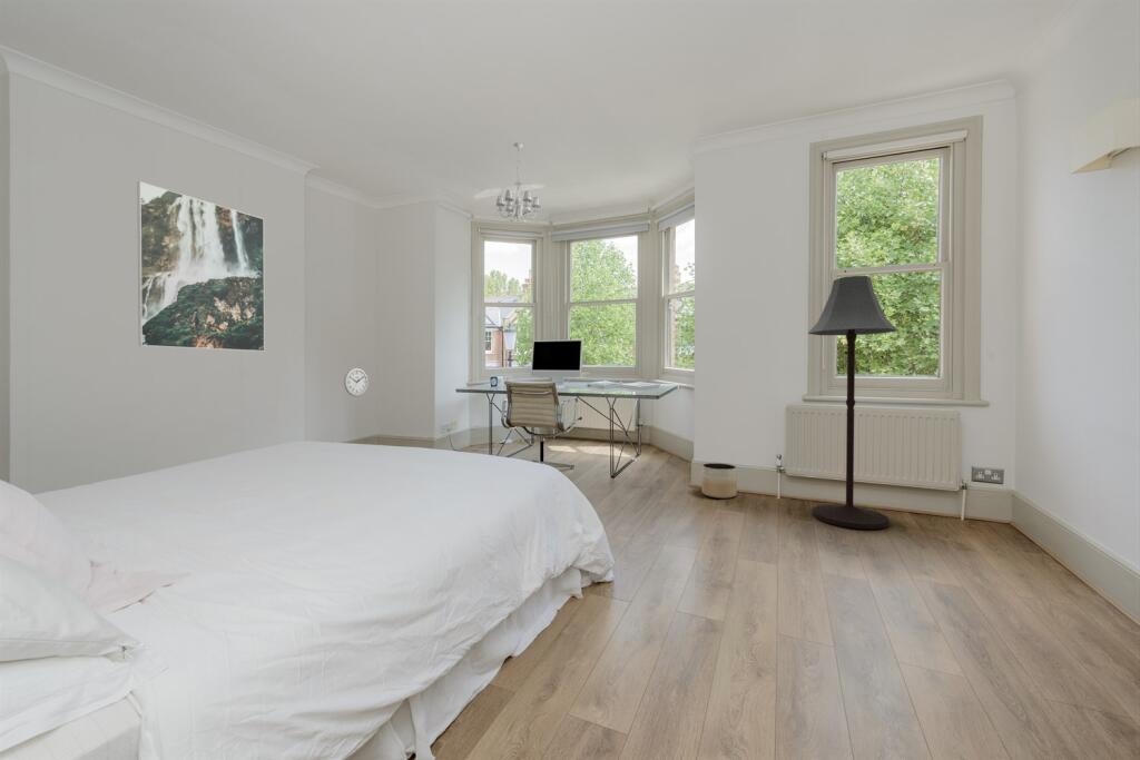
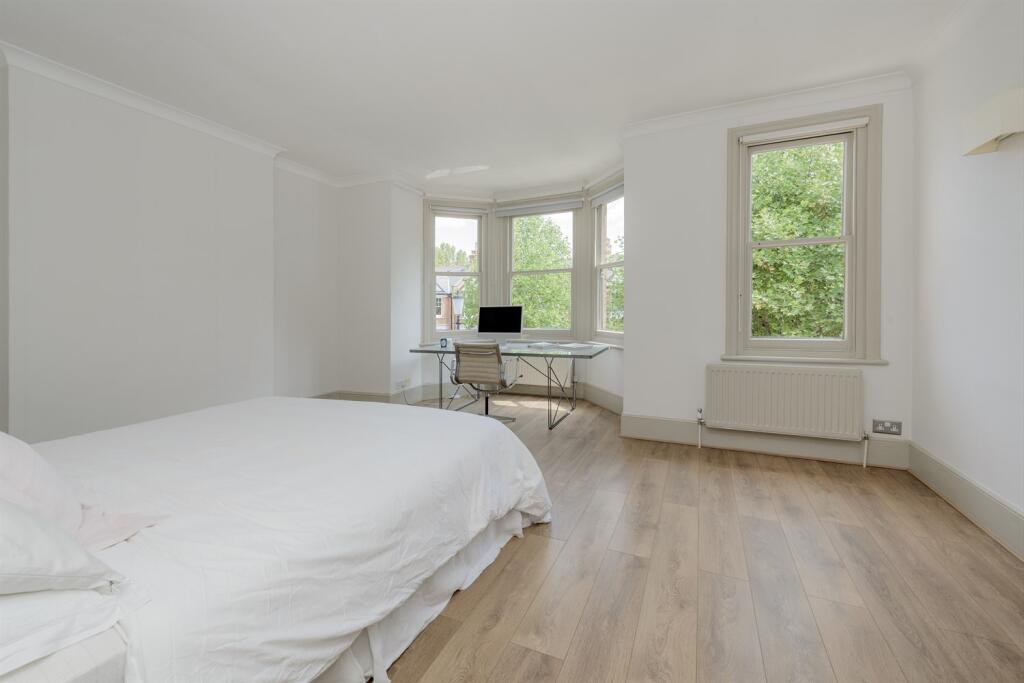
- floor lamp (851, 398)
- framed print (207, 275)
- planter (718, 480)
- wall clock (356, 382)
- chandelier (518, 182)
